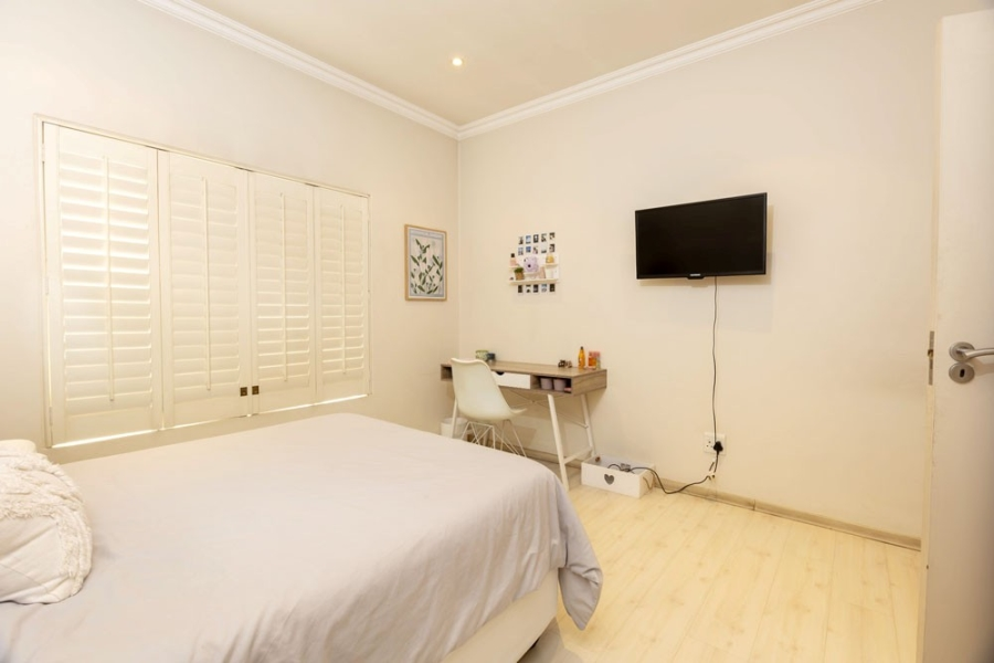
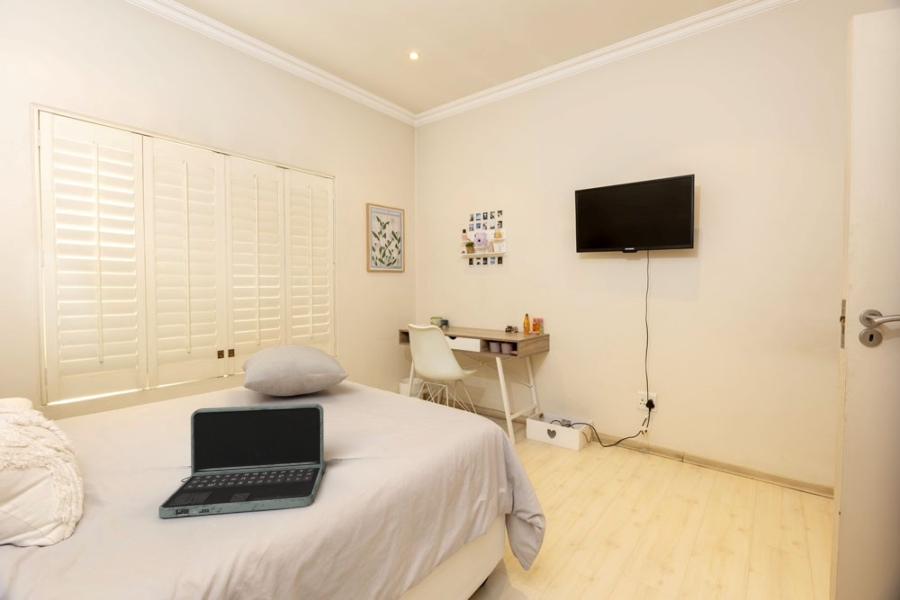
+ laptop (247, 451)
+ pillow (292, 368)
